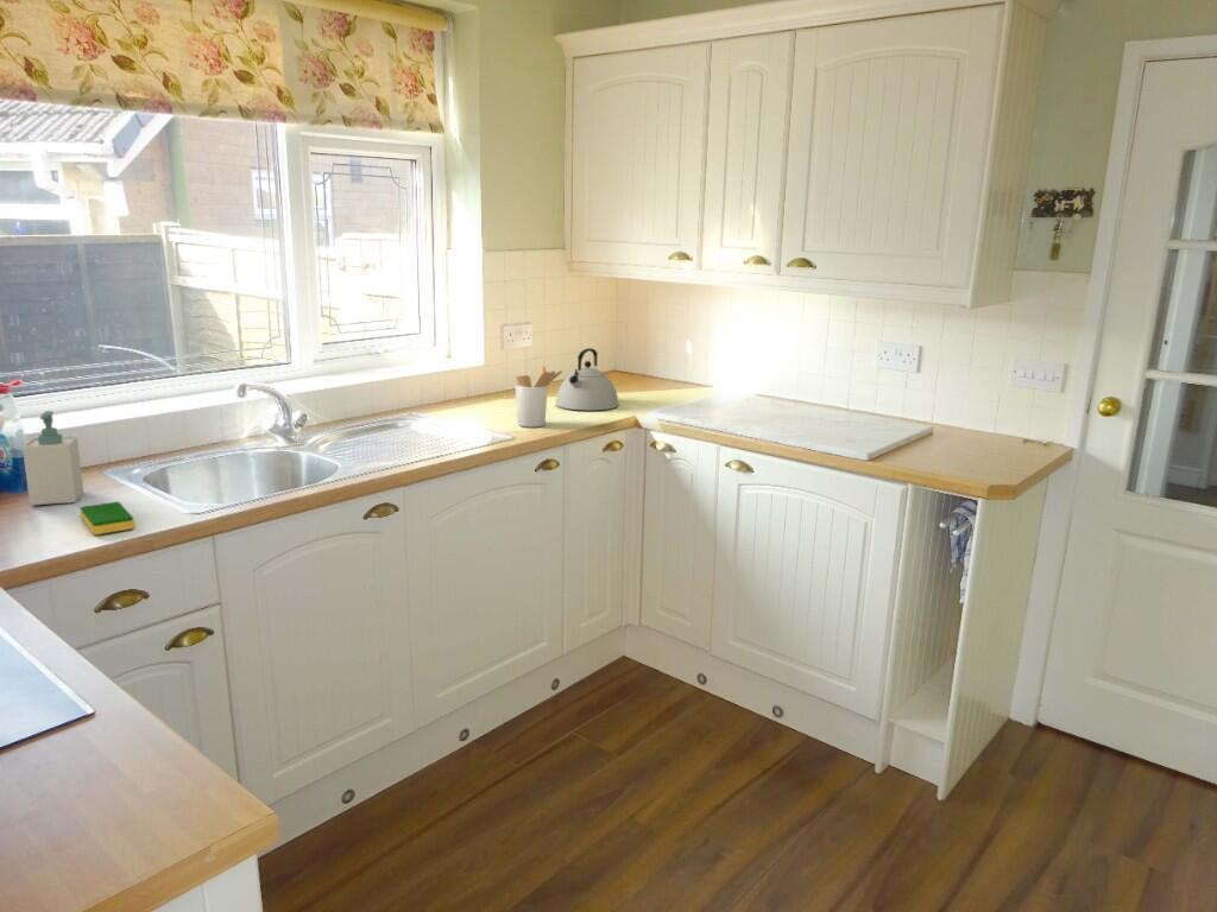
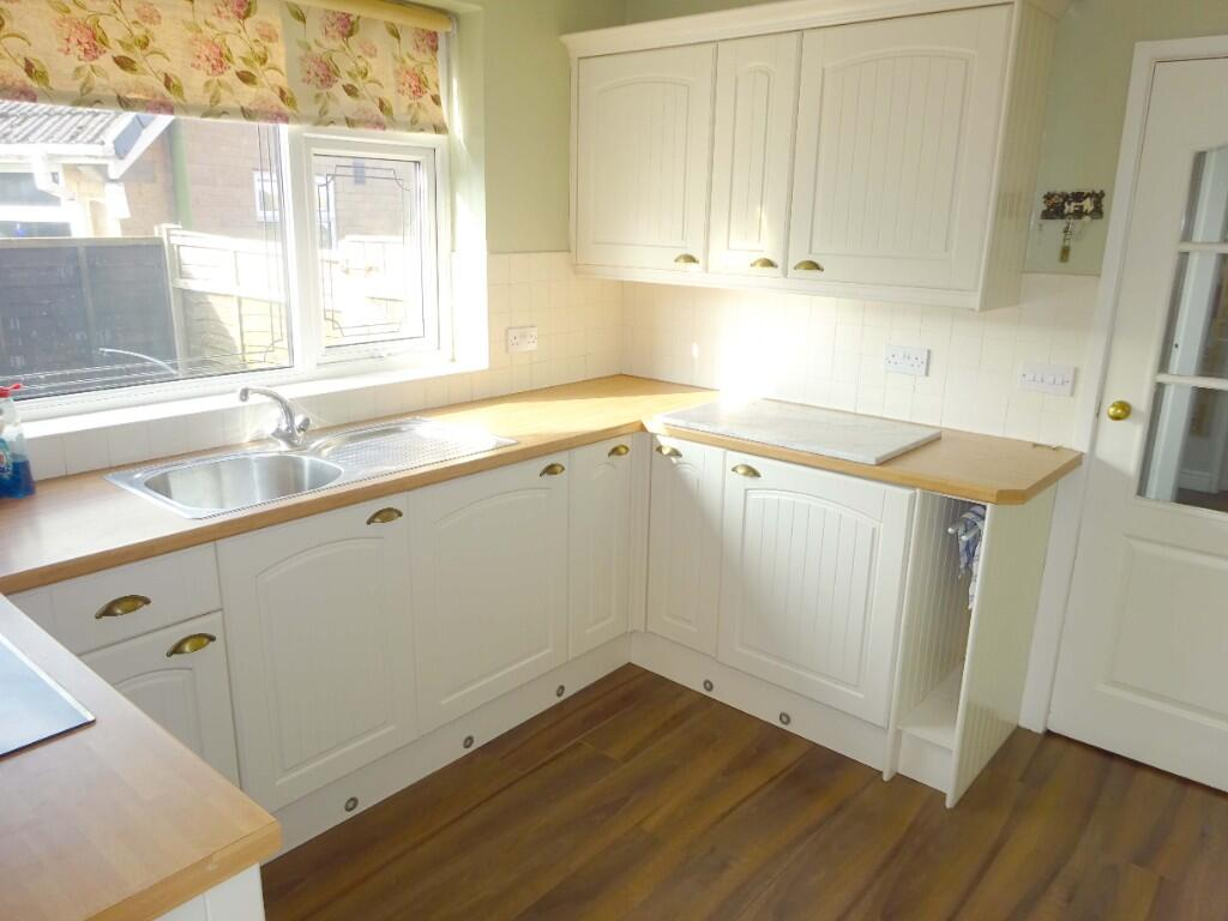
- dish sponge (106, 517)
- utensil holder (537, 395)
- soap bottle (51, 456)
- kettle (586, 376)
